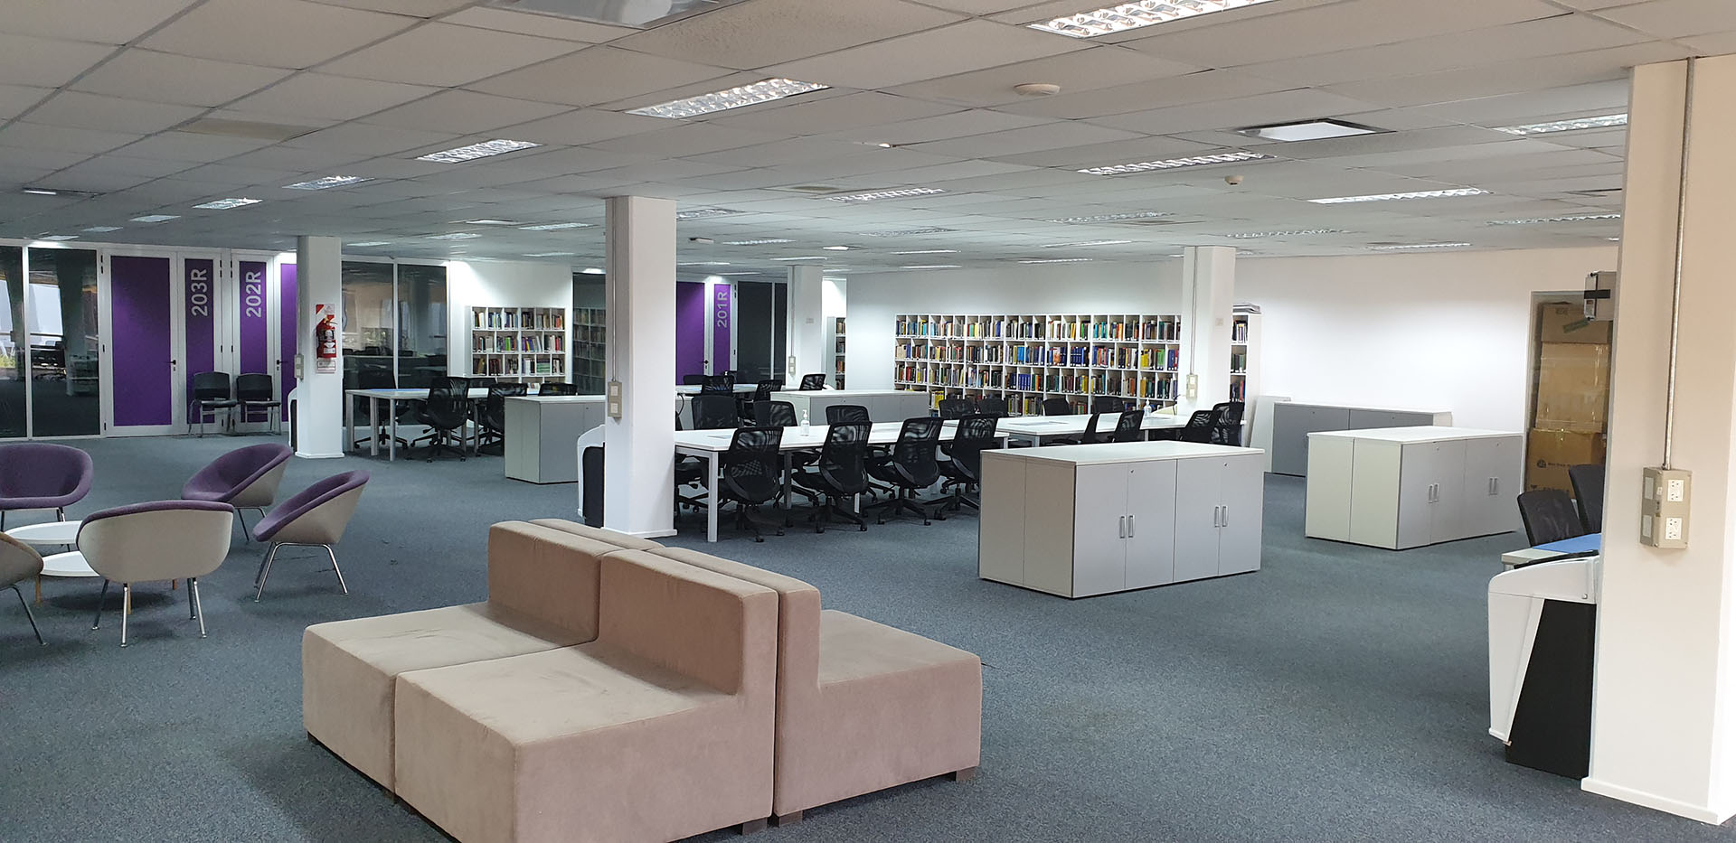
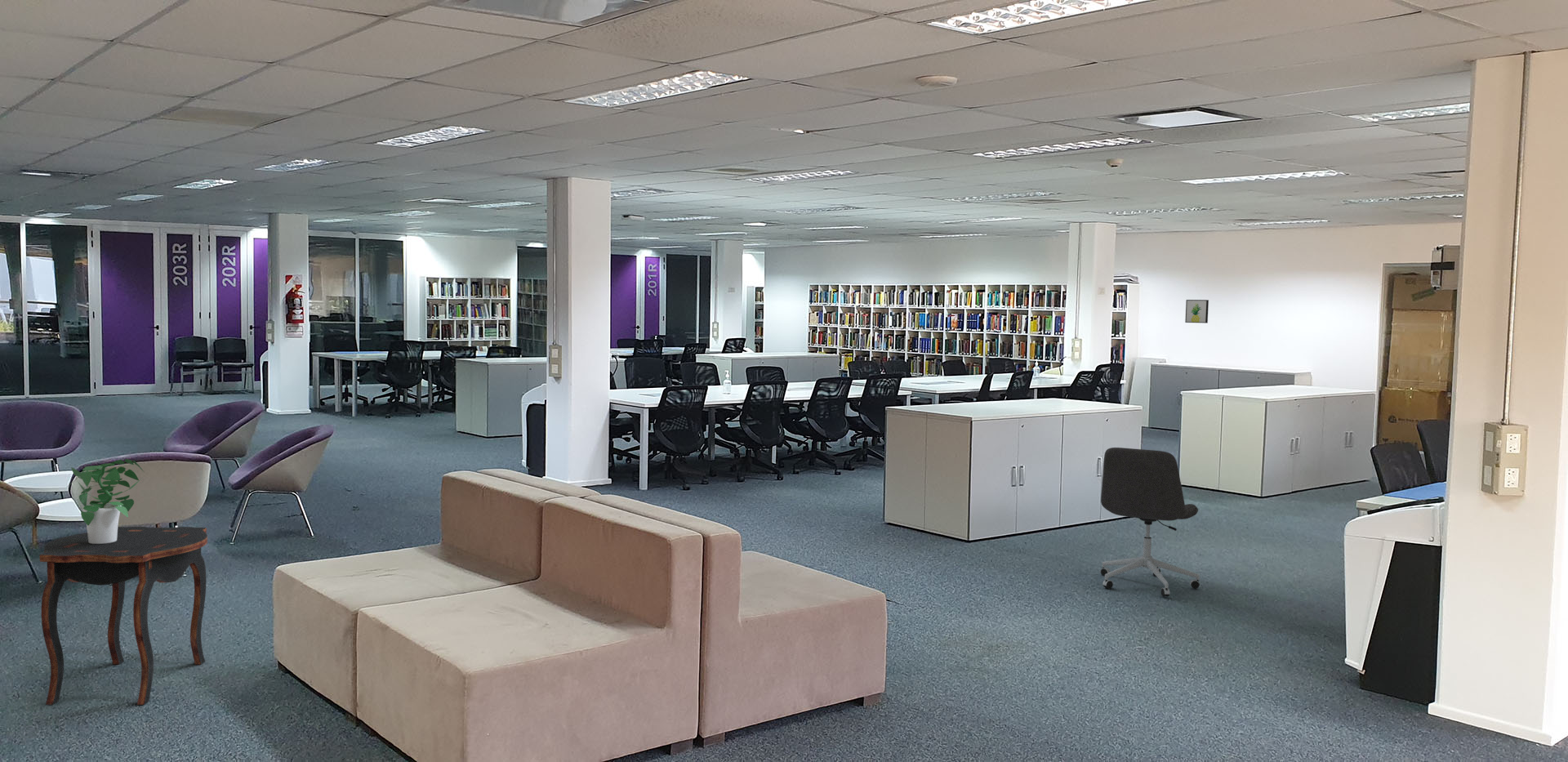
+ potted plant (107, 500)
+ wall art (1196, 311)
+ side table (133, 611)
+ office chair (1148, 515)
